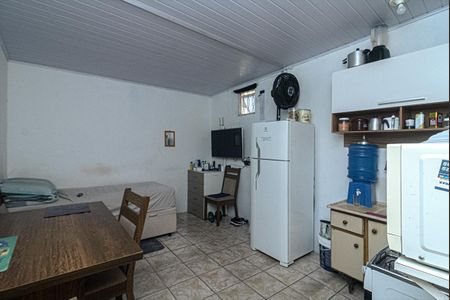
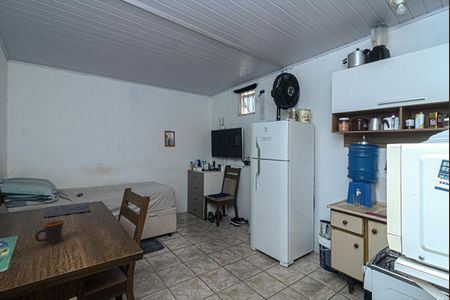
+ mug (50, 233)
